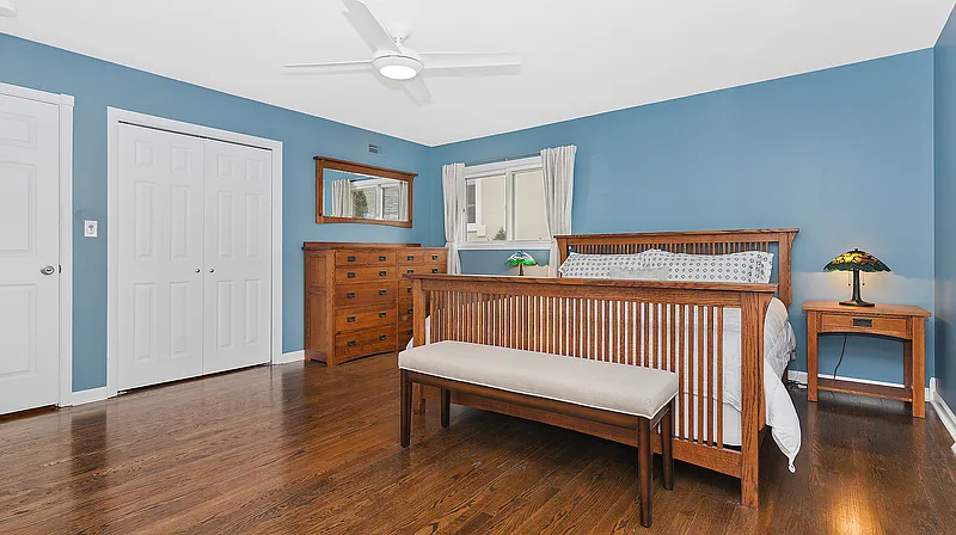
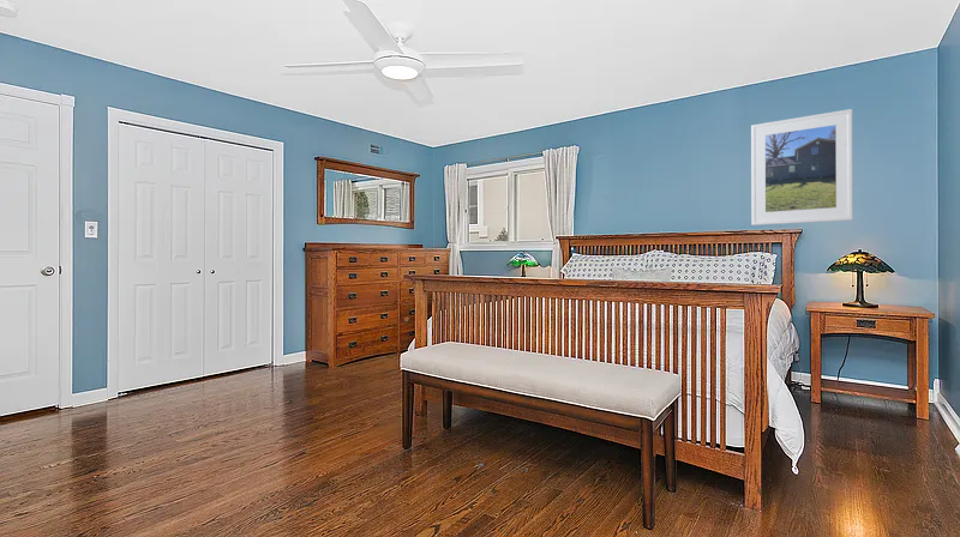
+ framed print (799, 170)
